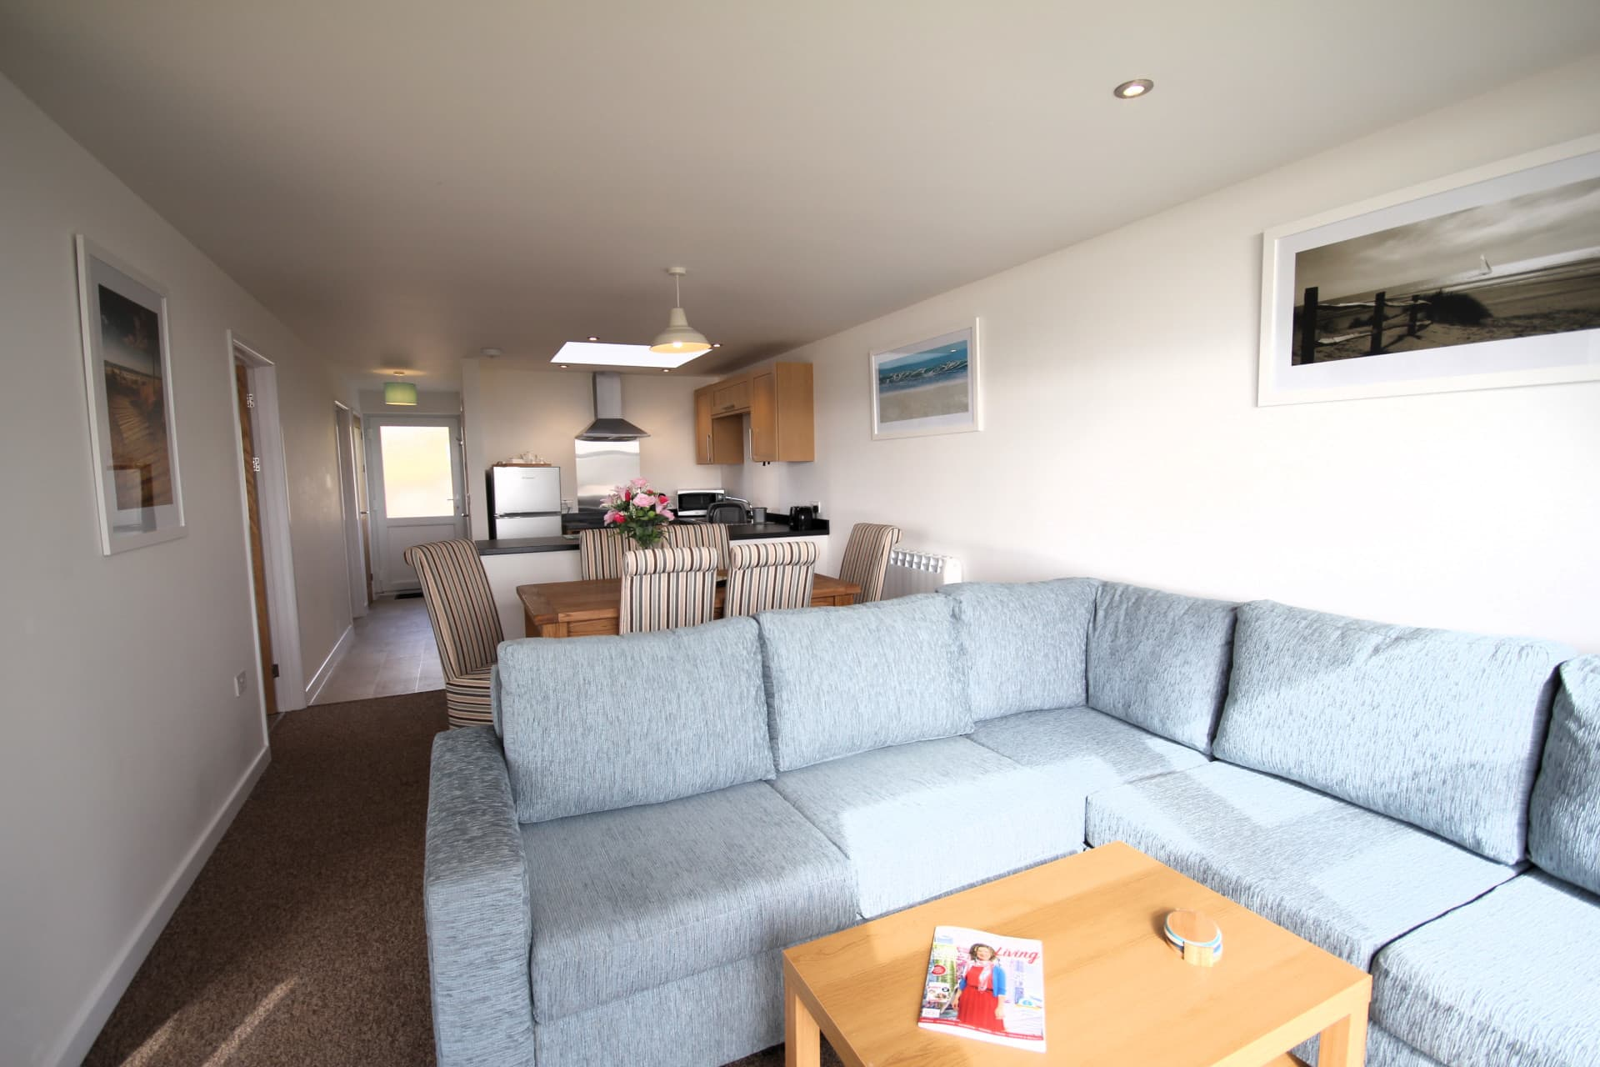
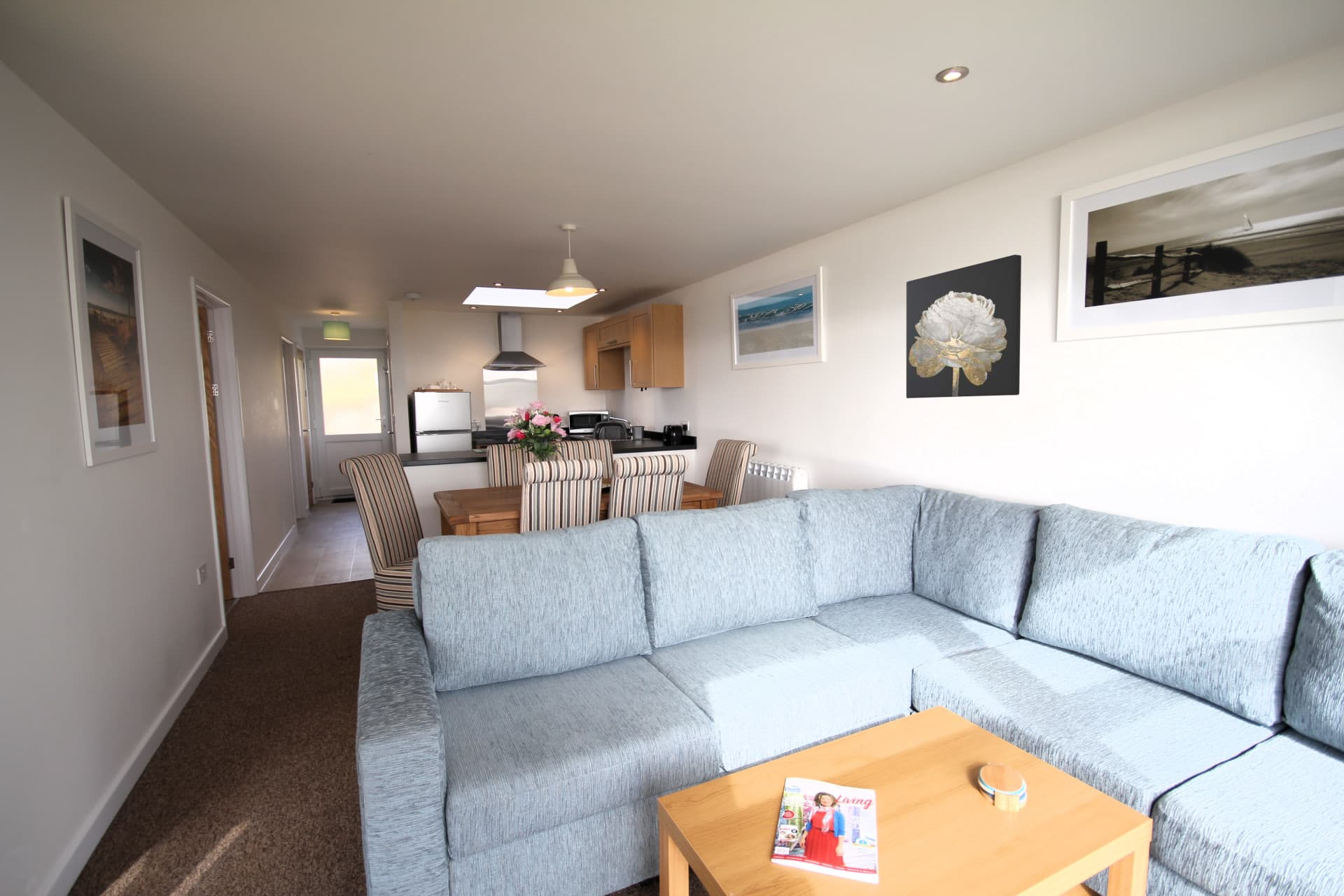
+ wall art (958, 333)
